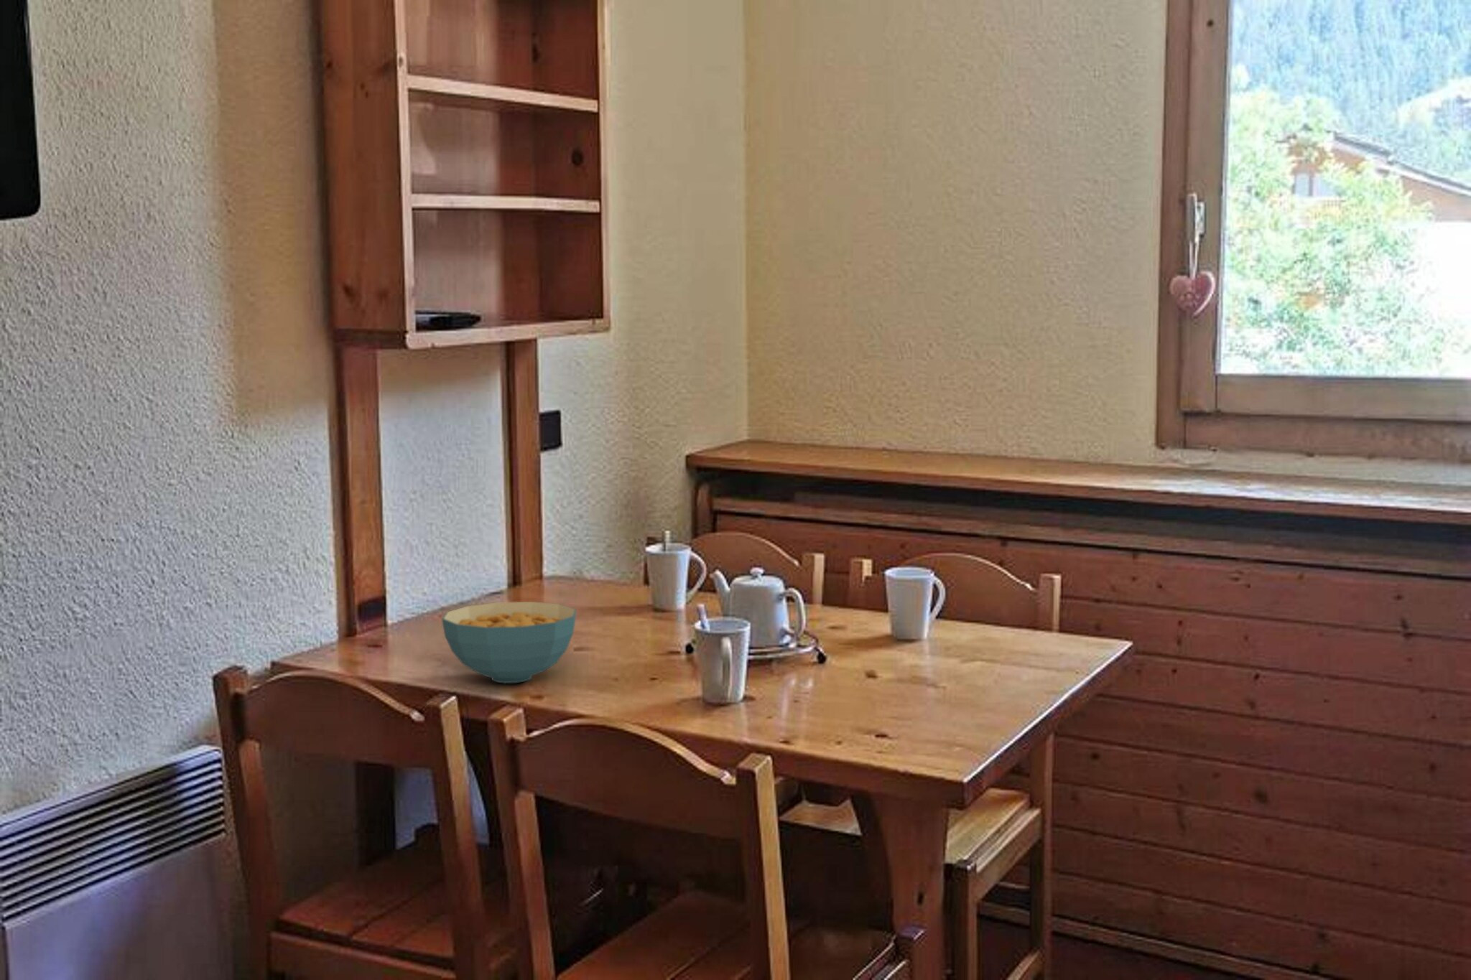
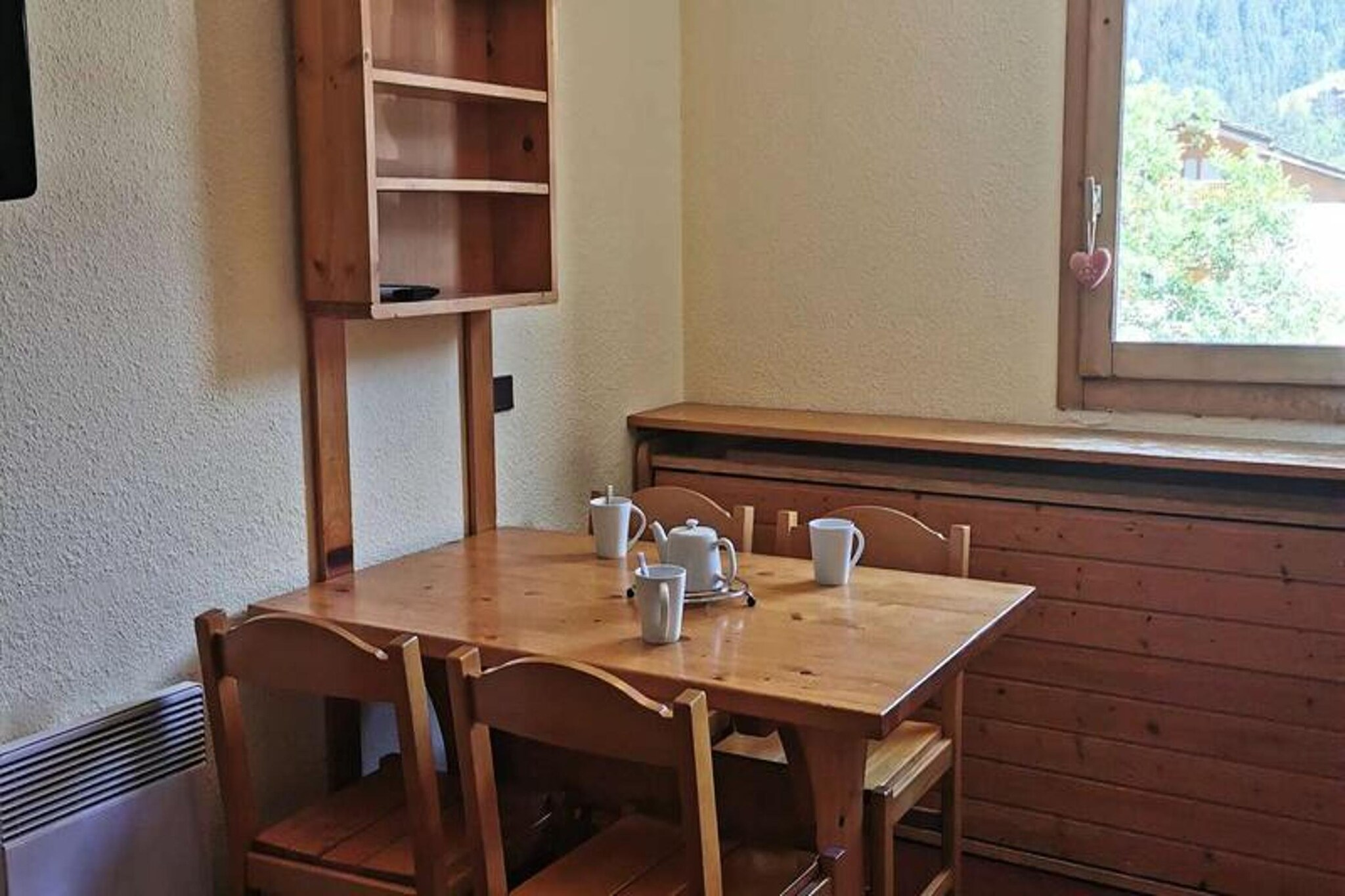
- cereal bowl (511, 646)
